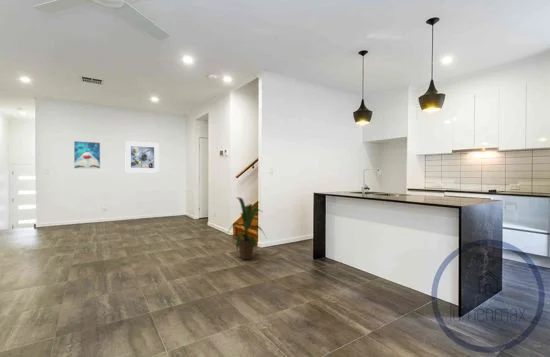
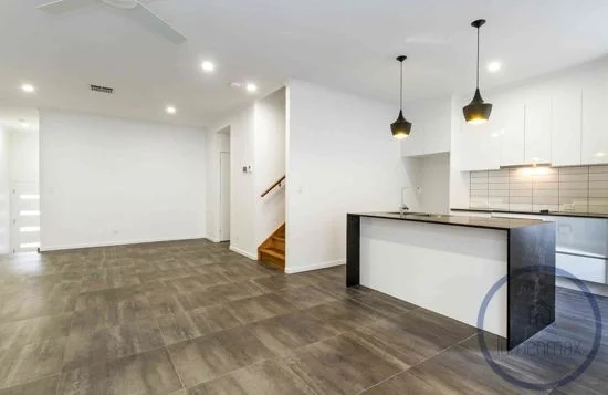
- wall art (87, 155)
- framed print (142, 157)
- house plant (252, 227)
